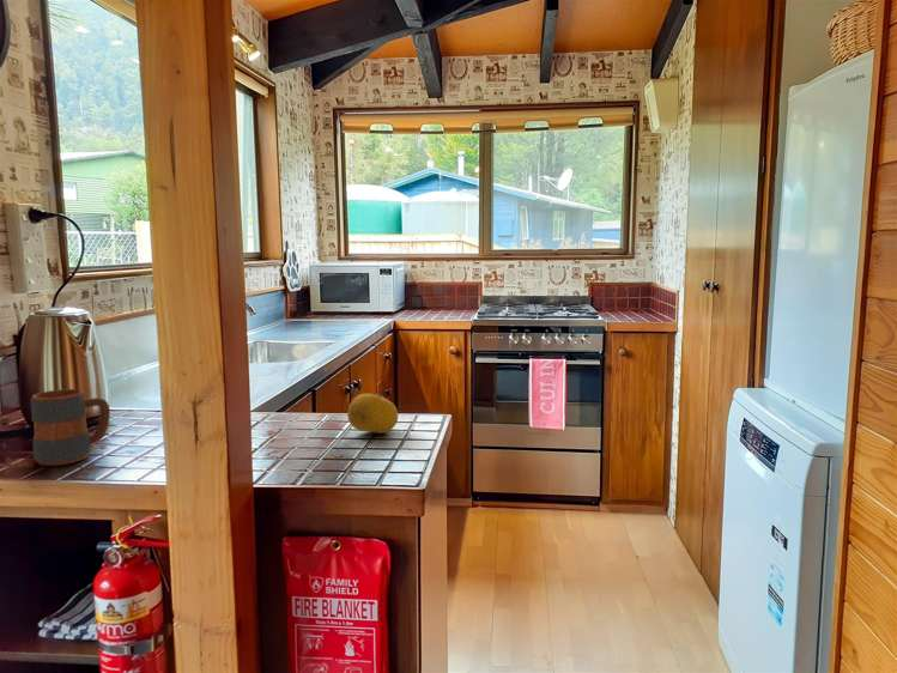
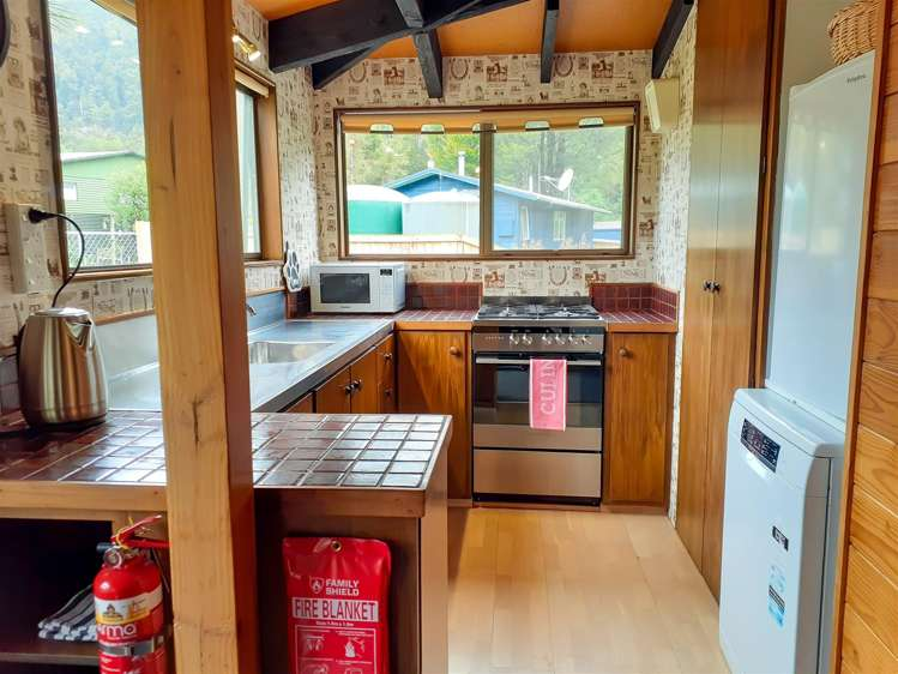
- fruit (372, 412)
- mug (72, 424)
